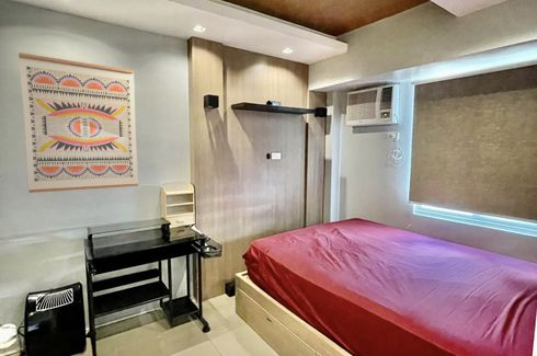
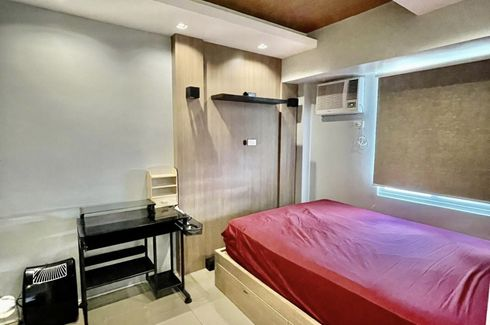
- wall art (84, 127)
